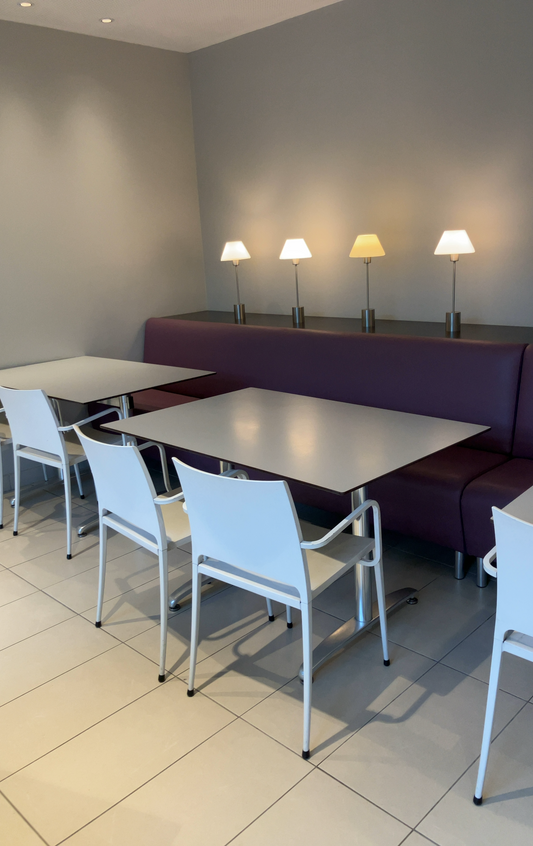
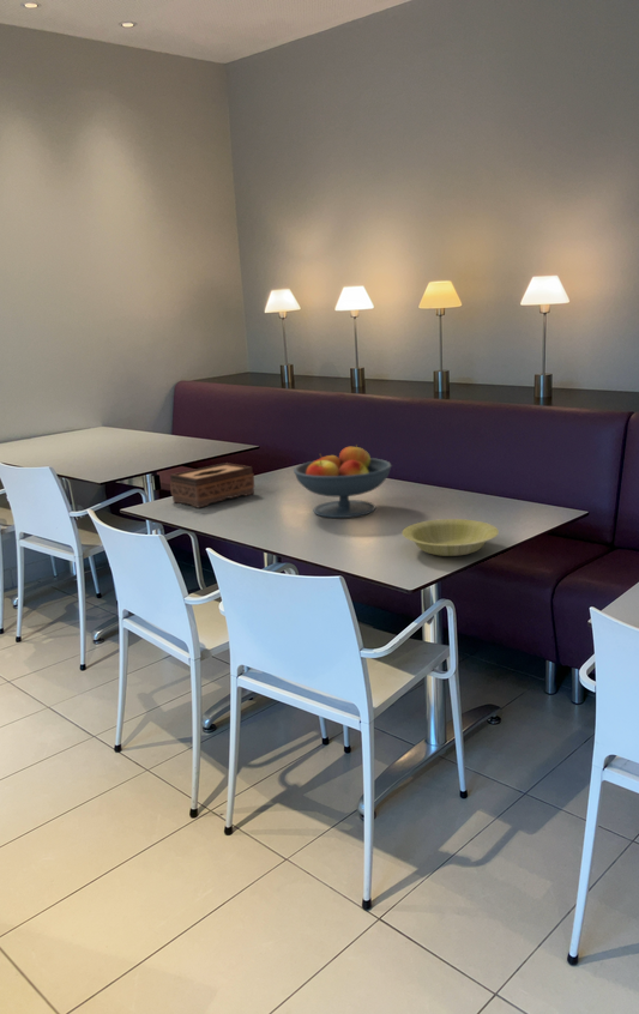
+ bowl (450, 539)
+ tissue box (212, 484)
+ fruit bowl (343, 481)
